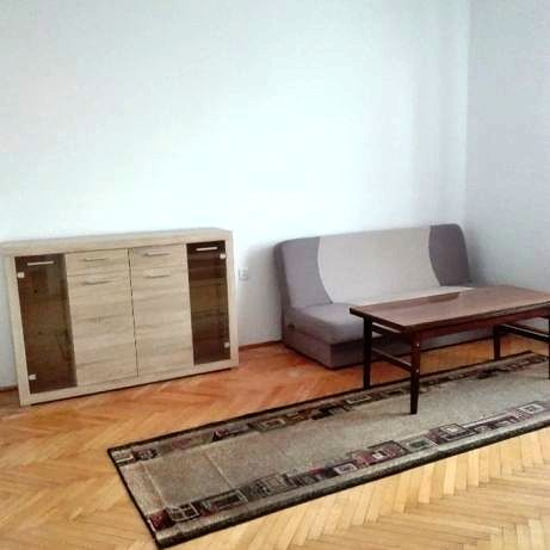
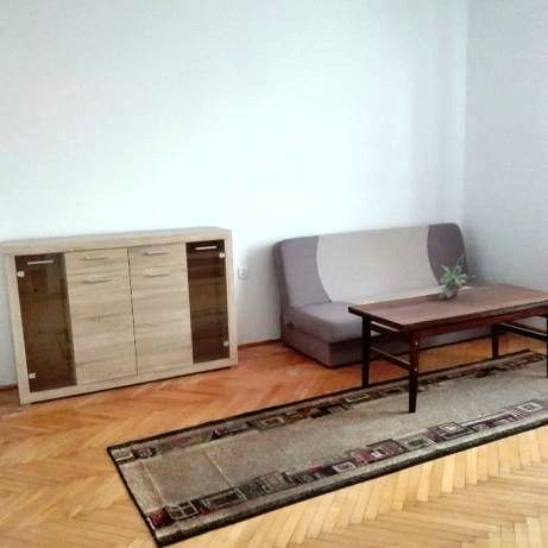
+ plant (453, 276)
